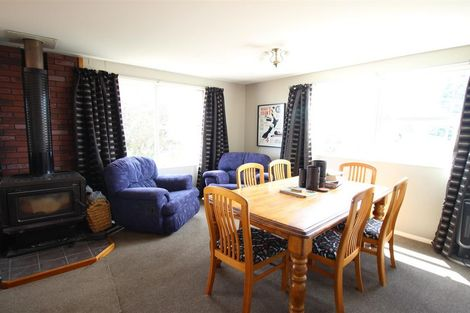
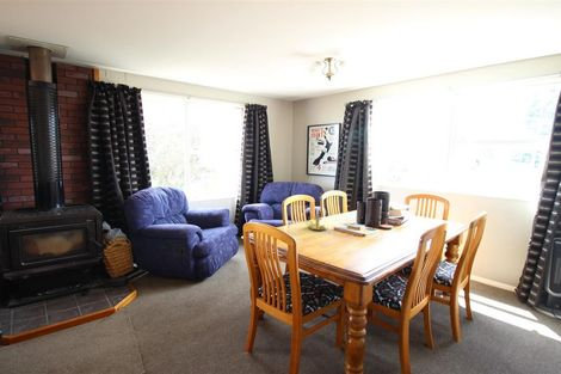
+ candle holder (315, 217)
